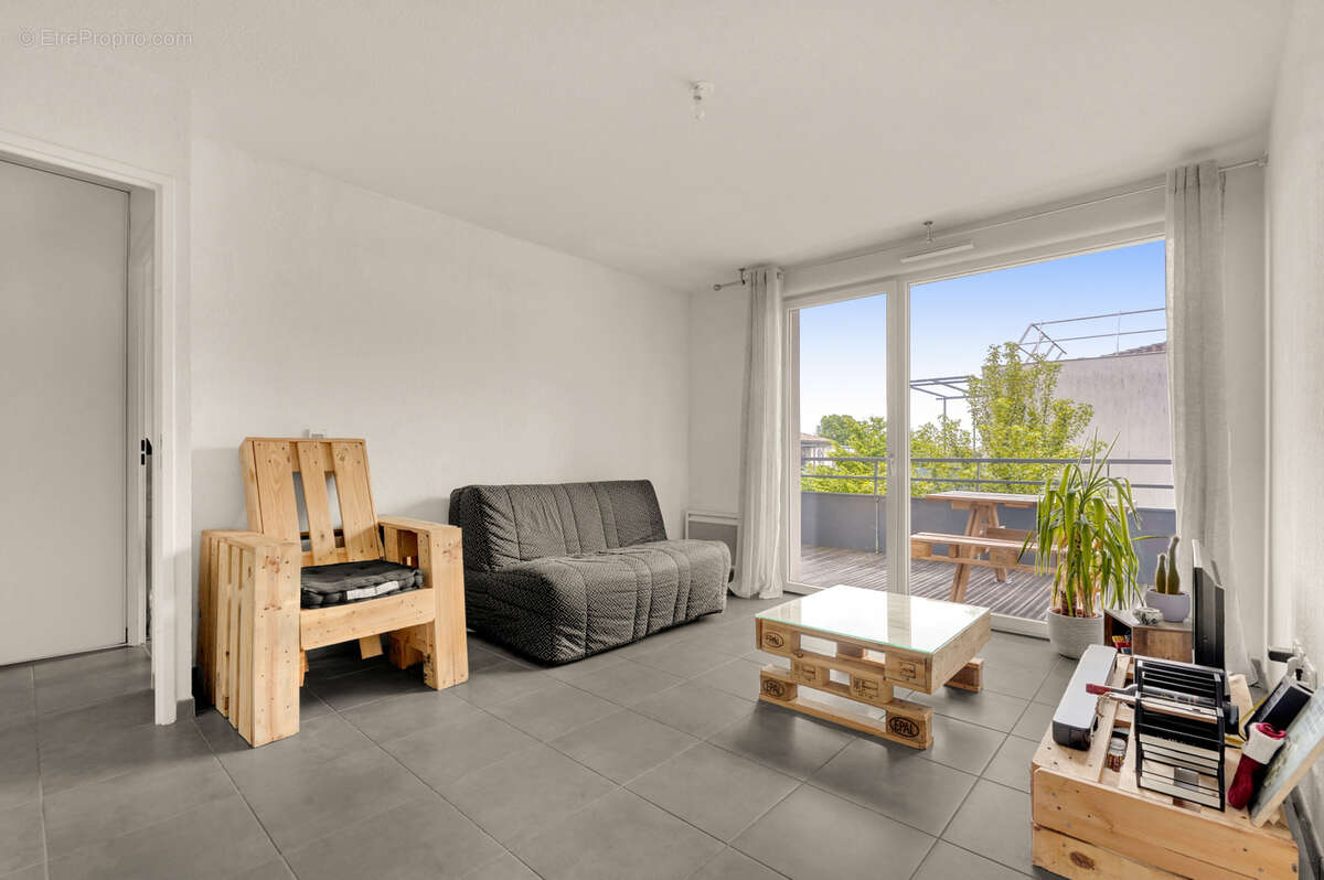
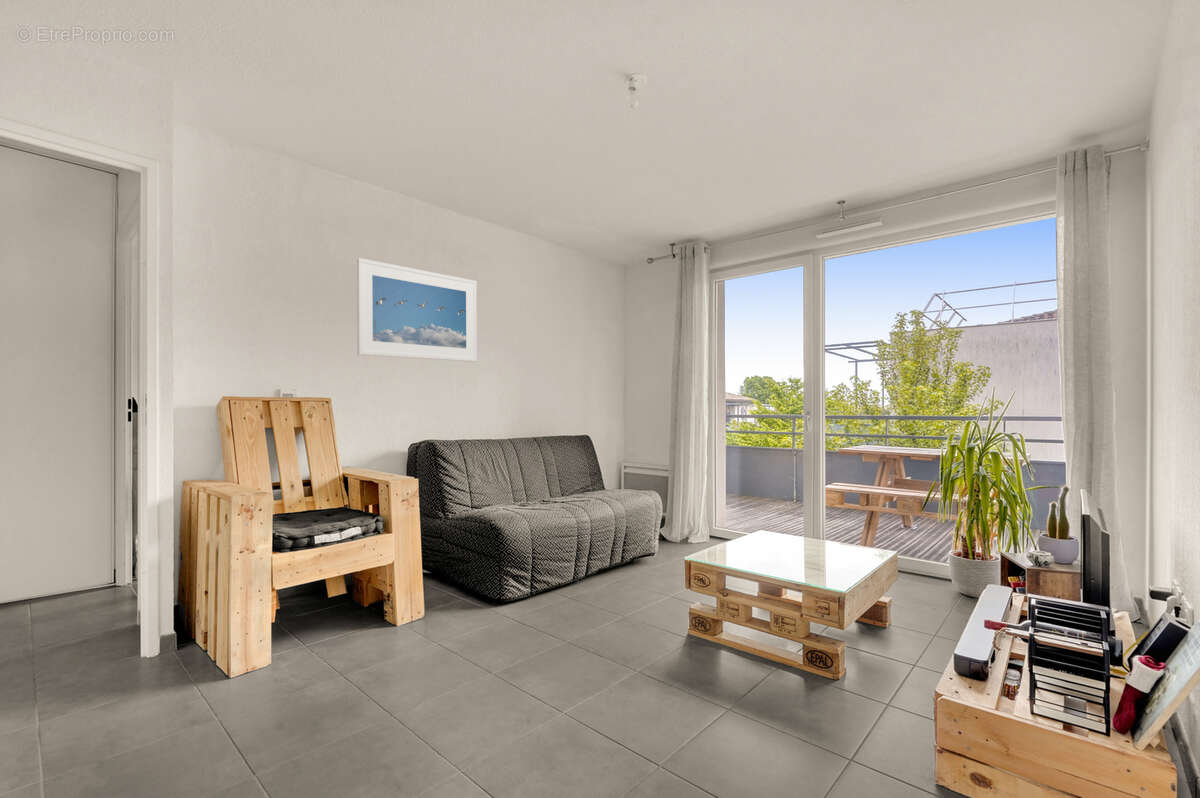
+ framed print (422, 314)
